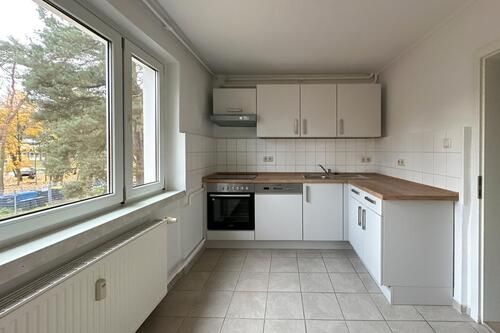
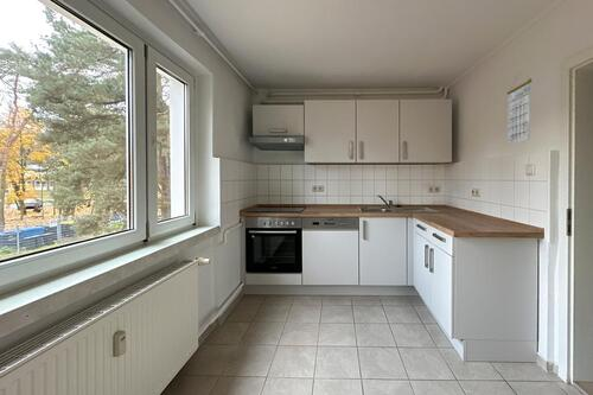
+ calendar (518, 107)
